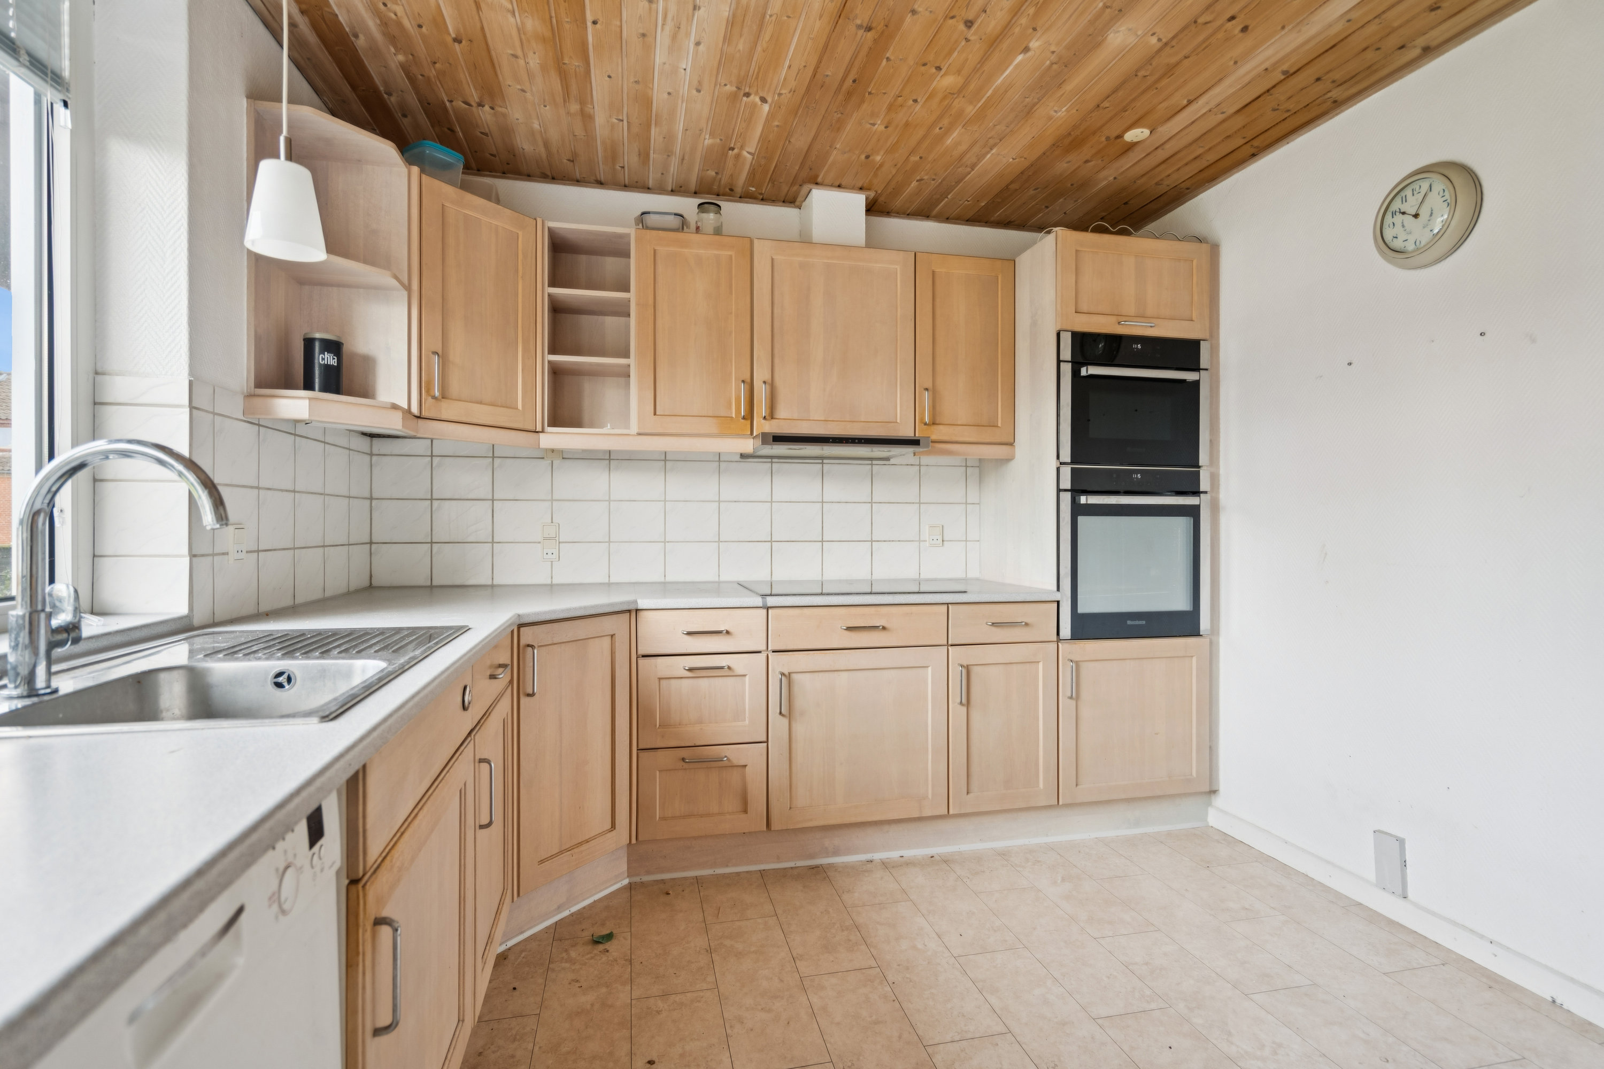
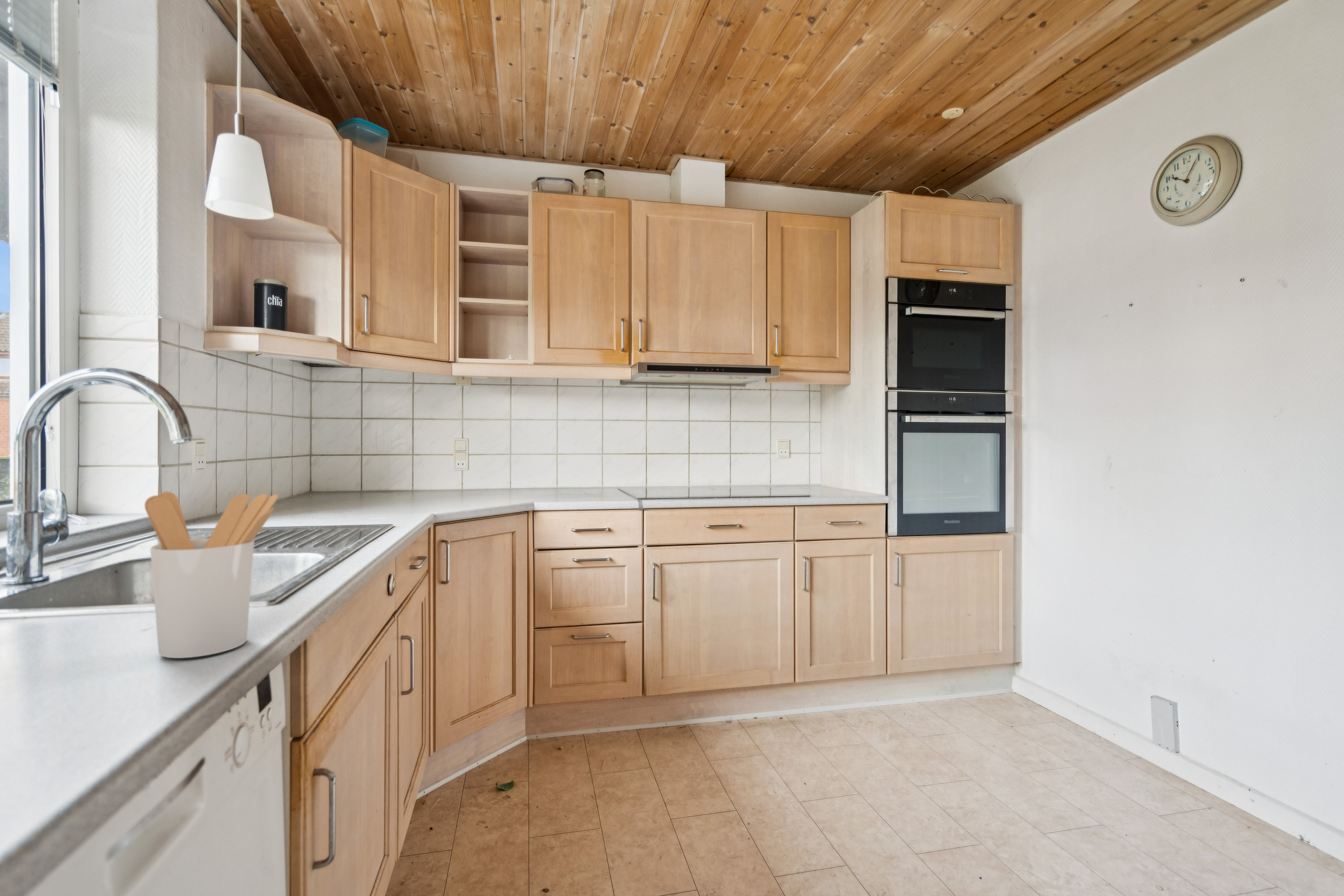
+ utensil holder (220, 565)
